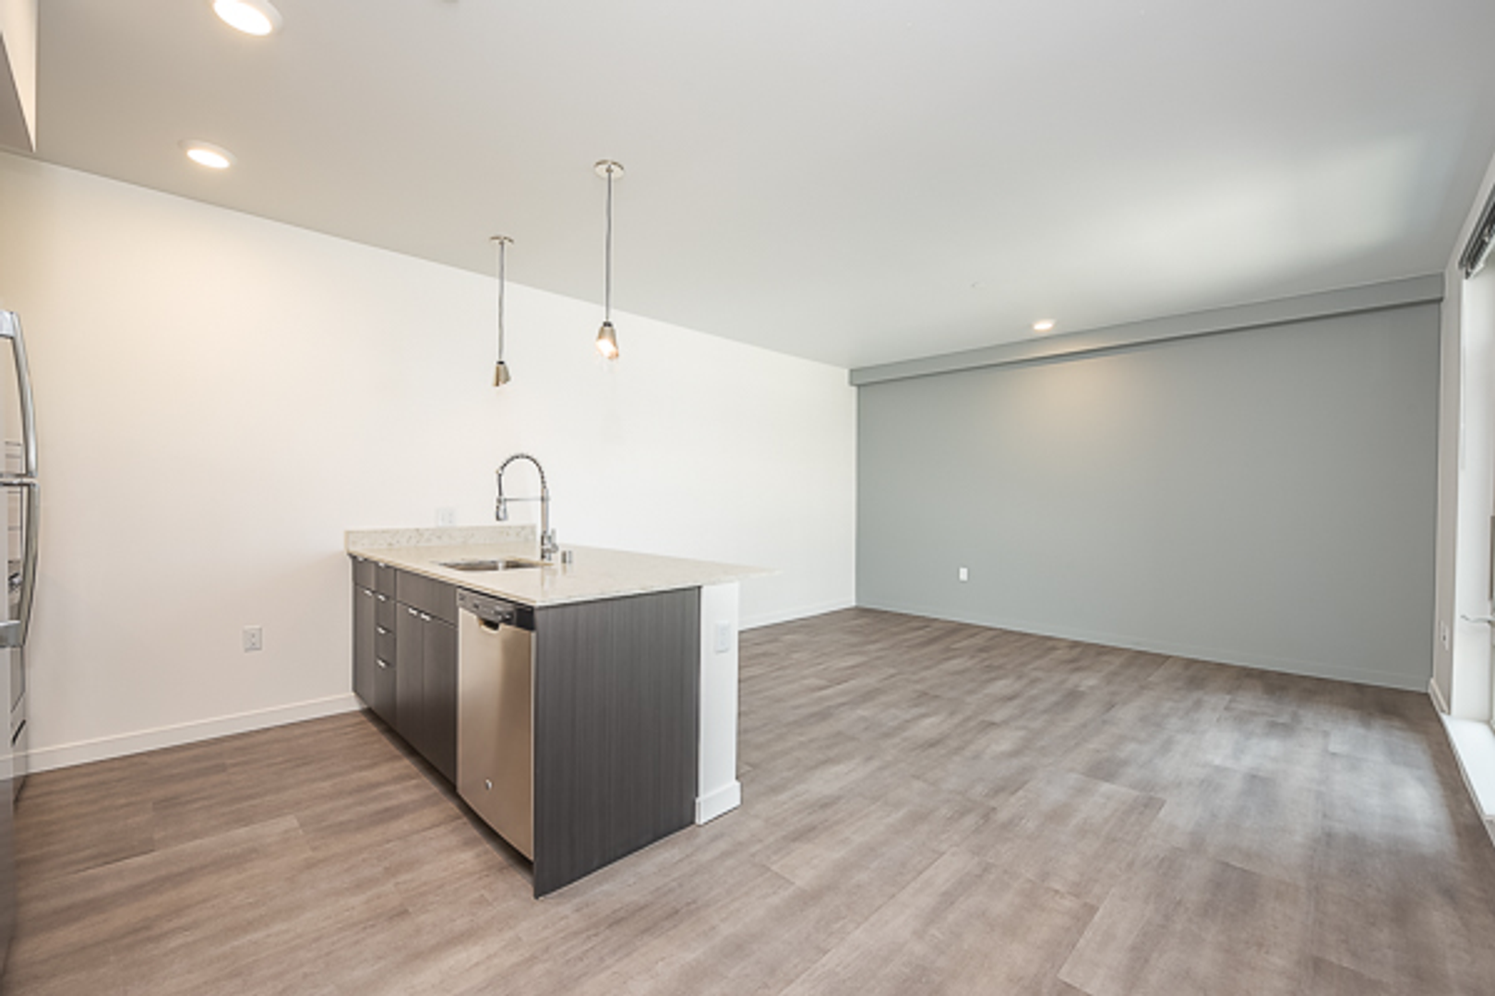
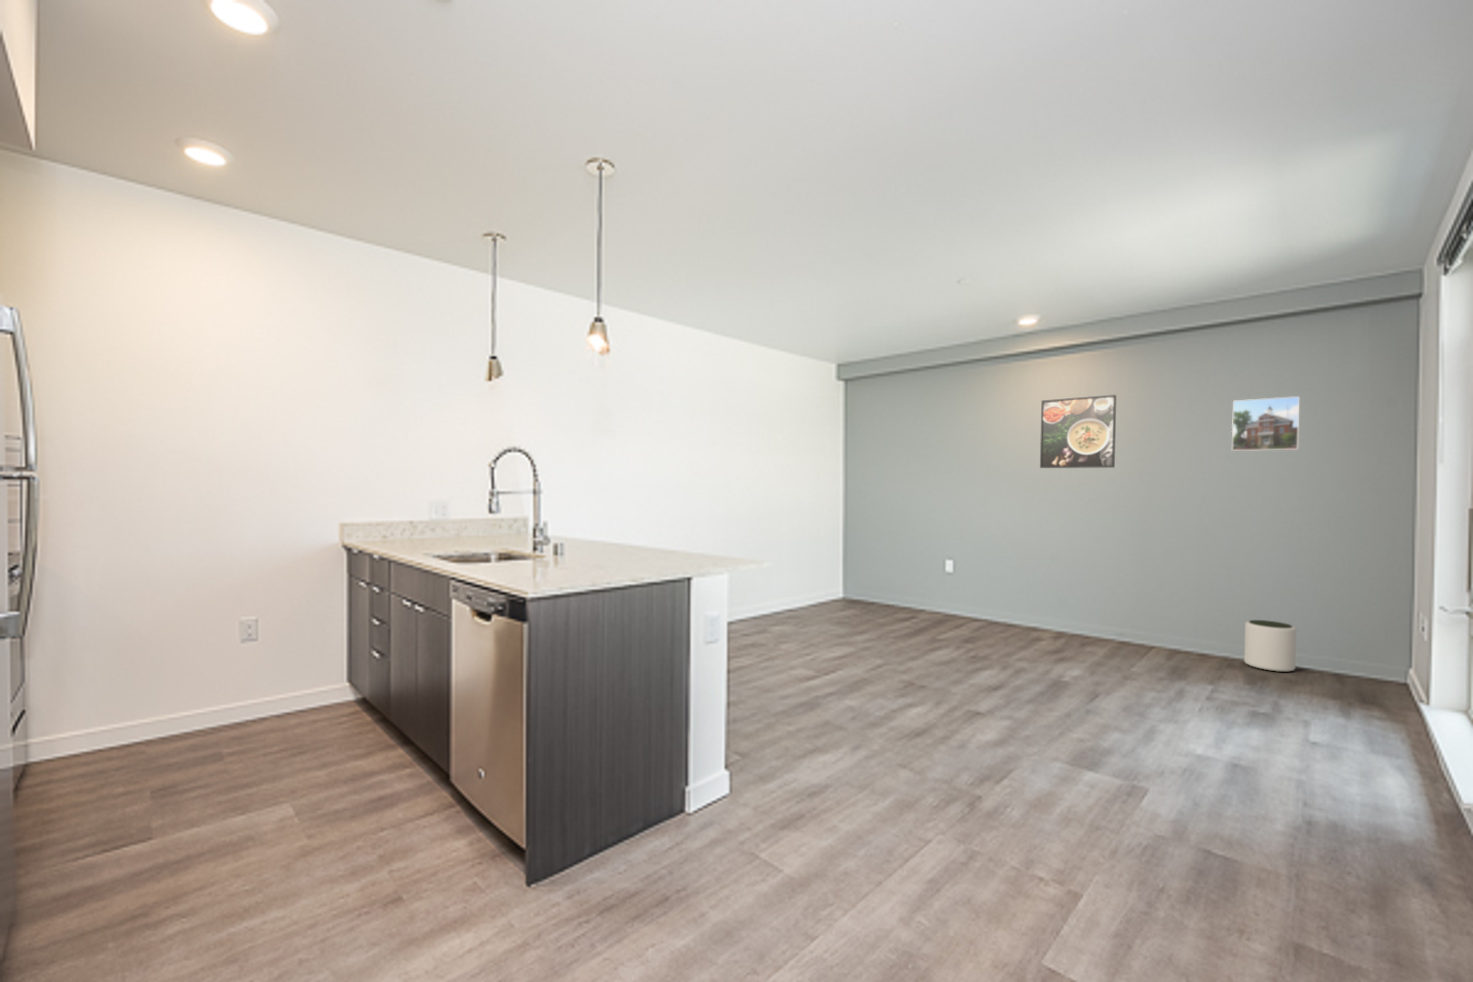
+ plant pot (1269, 644)
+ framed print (1265, 424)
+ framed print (1076, 433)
